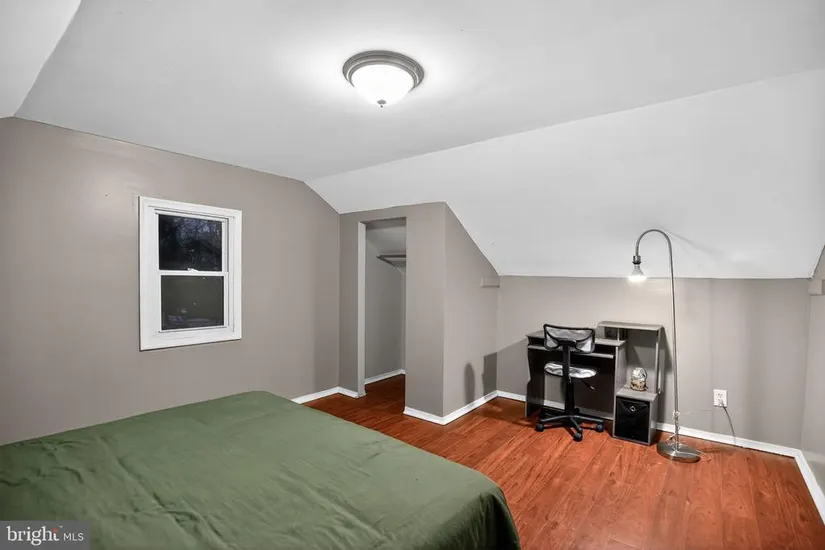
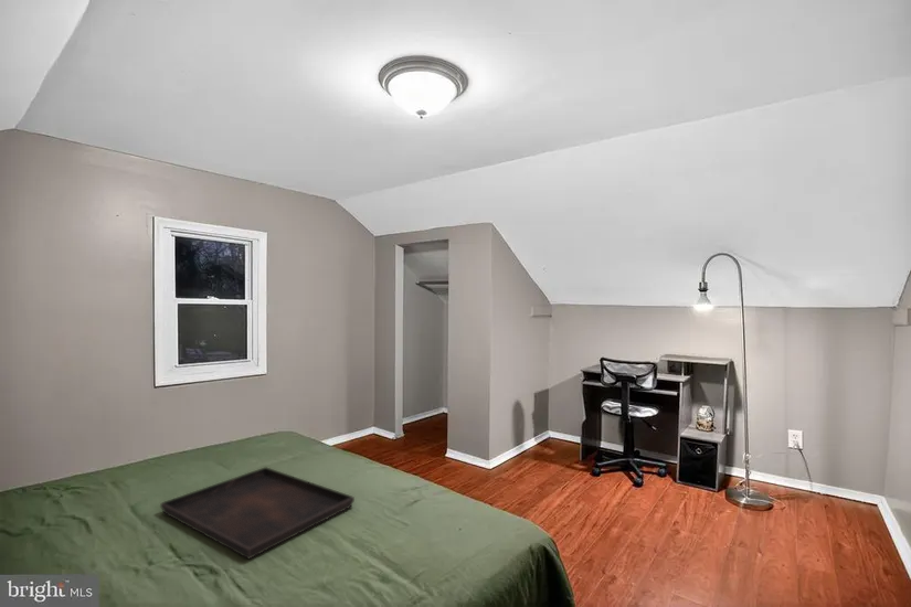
+ serving tray (258, 504)
